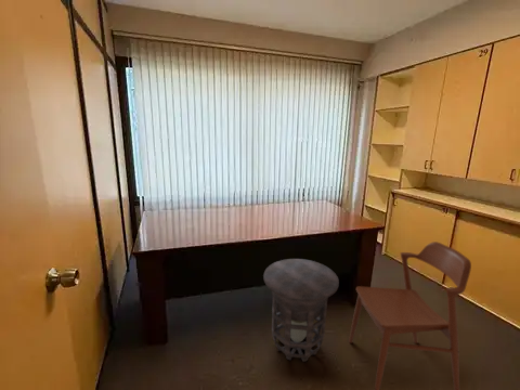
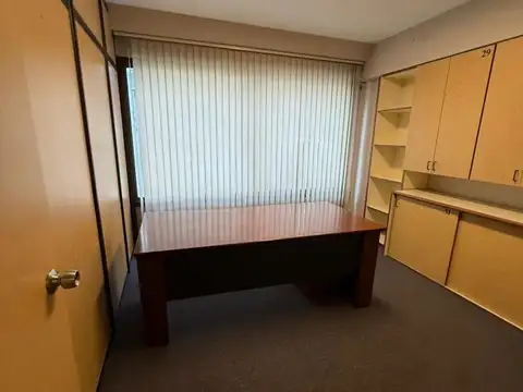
- chair (405, 310)
- side table (298, 313)
